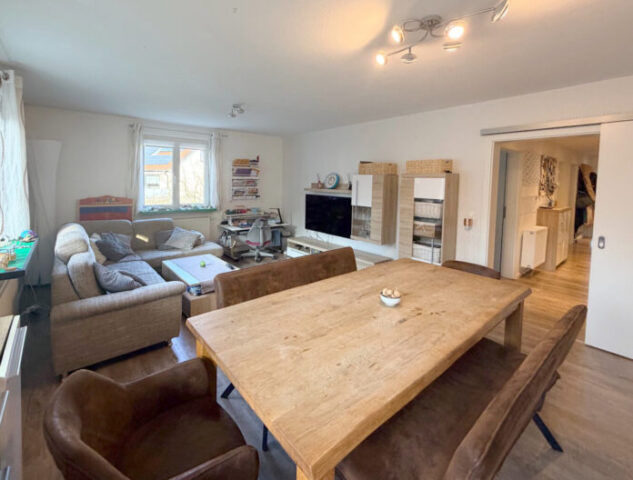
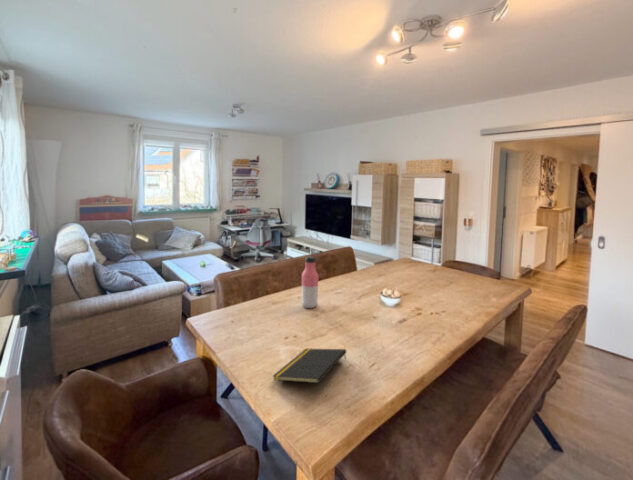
+ water bottle (310, 281)
+ notepad (311, 363)
